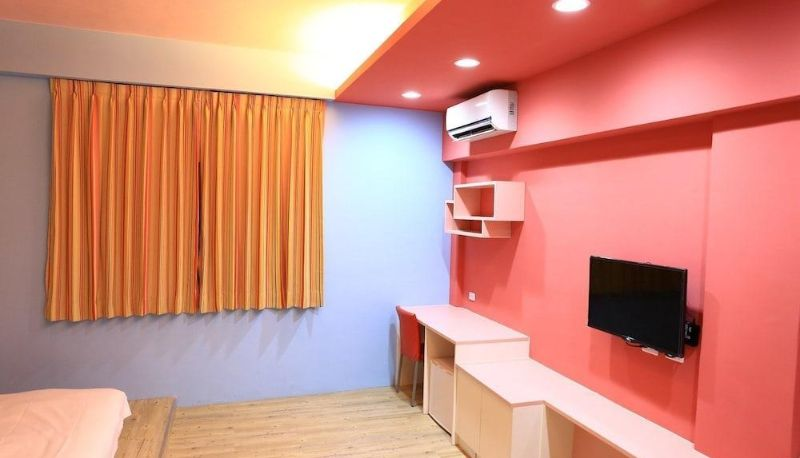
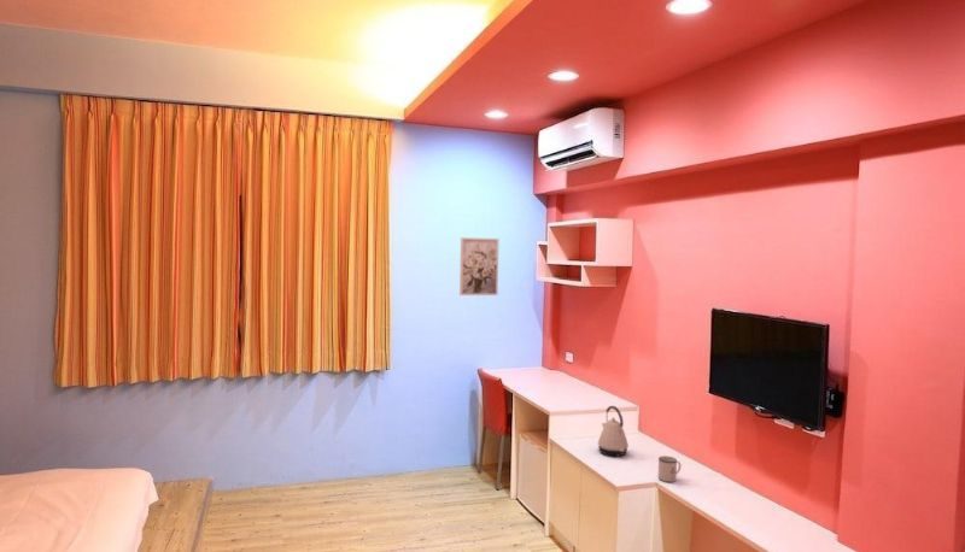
+ kettle (613, 429)
+ wall art (479, 266)
+ mug (669, 468)
